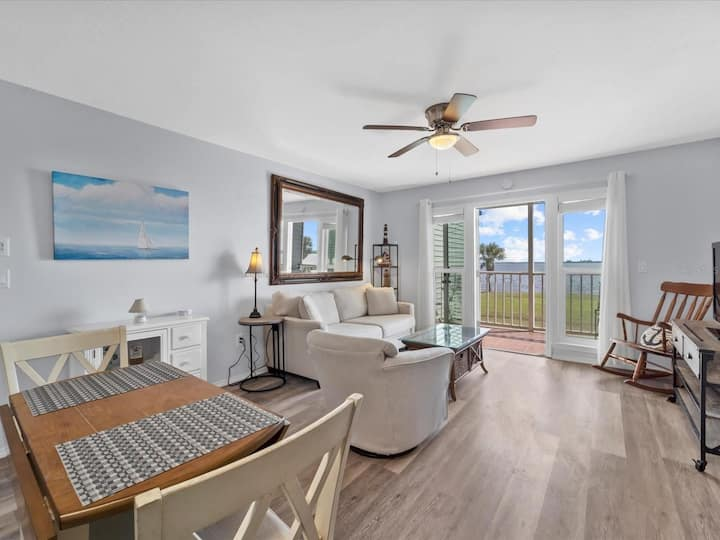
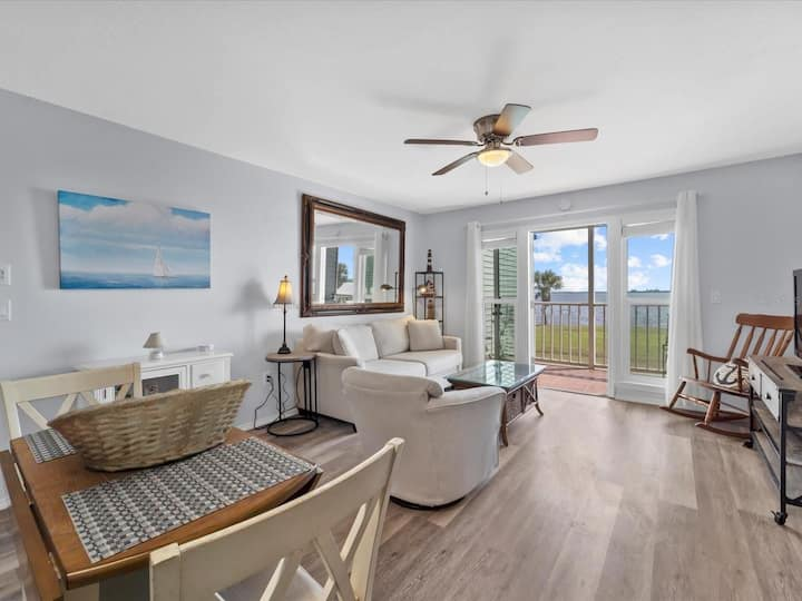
+ fruit basket (164, 414)
